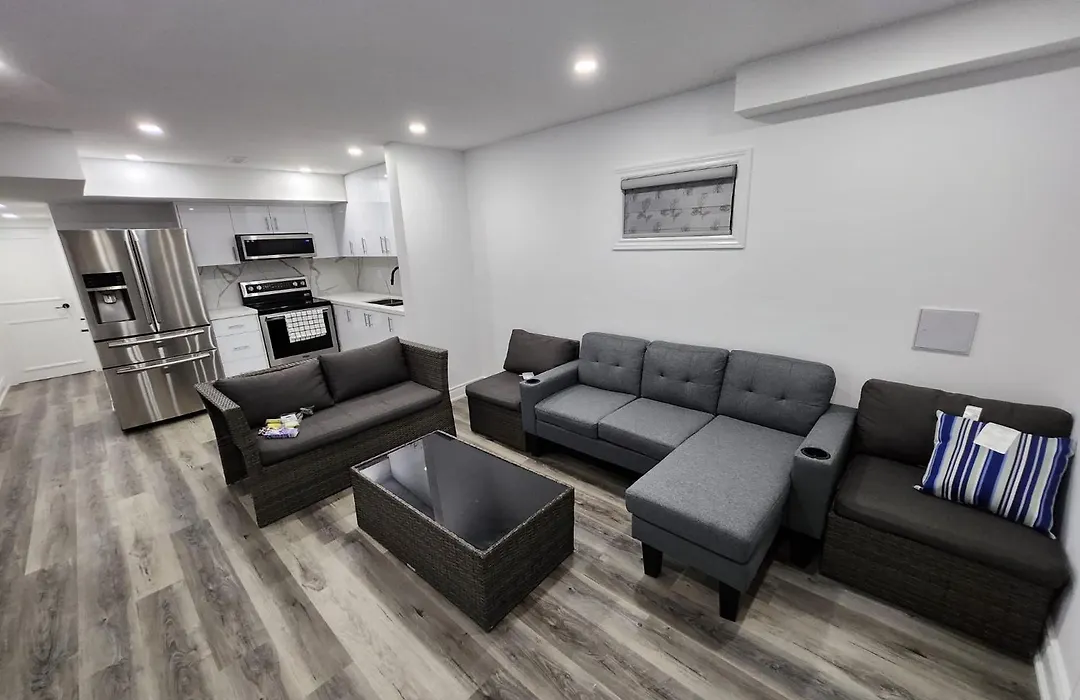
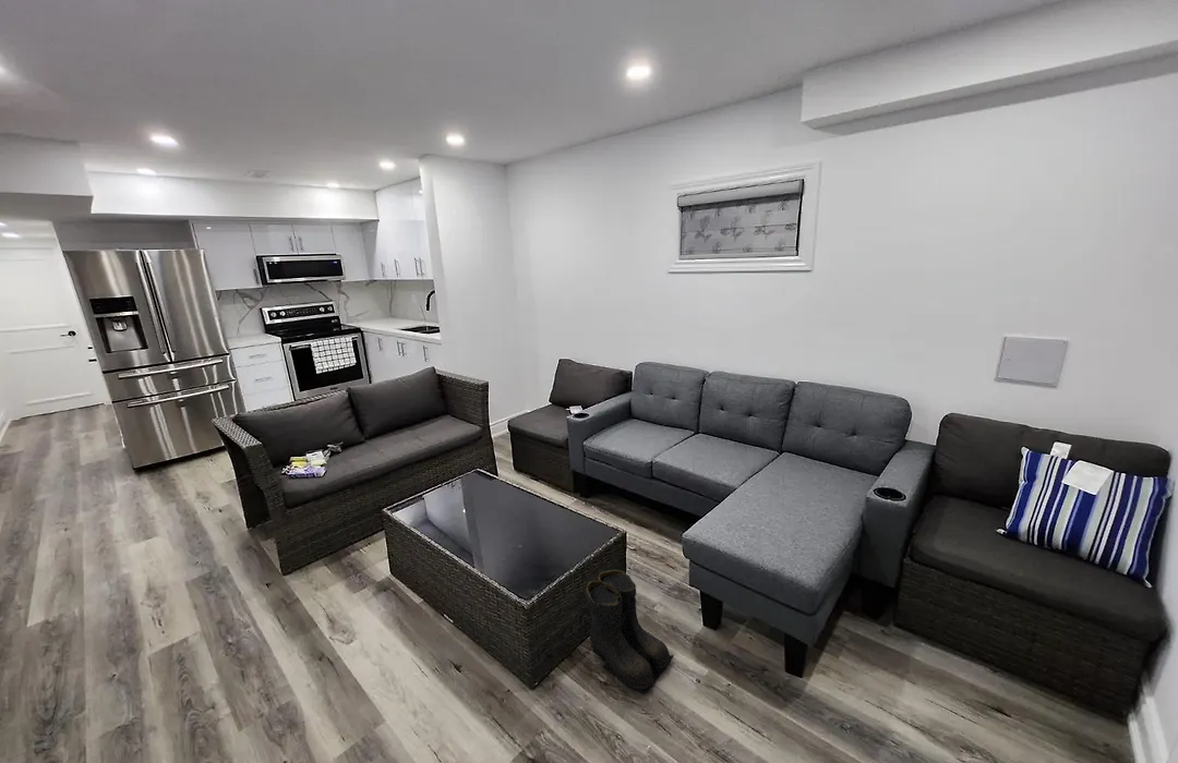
+ boots (626, 626)
